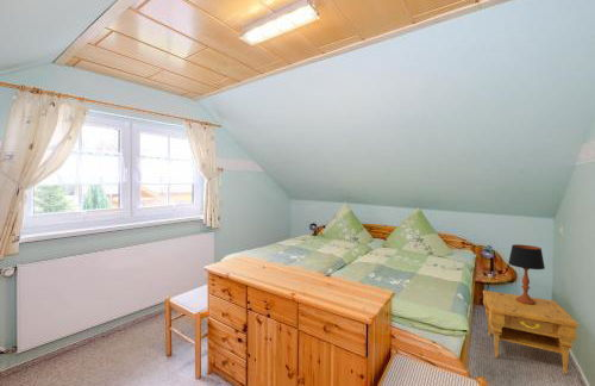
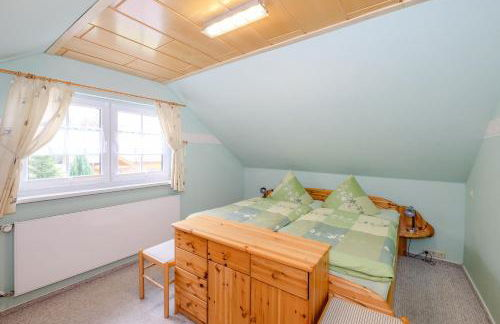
- table lamp (525, 274)
- nightstand (522, 328)
